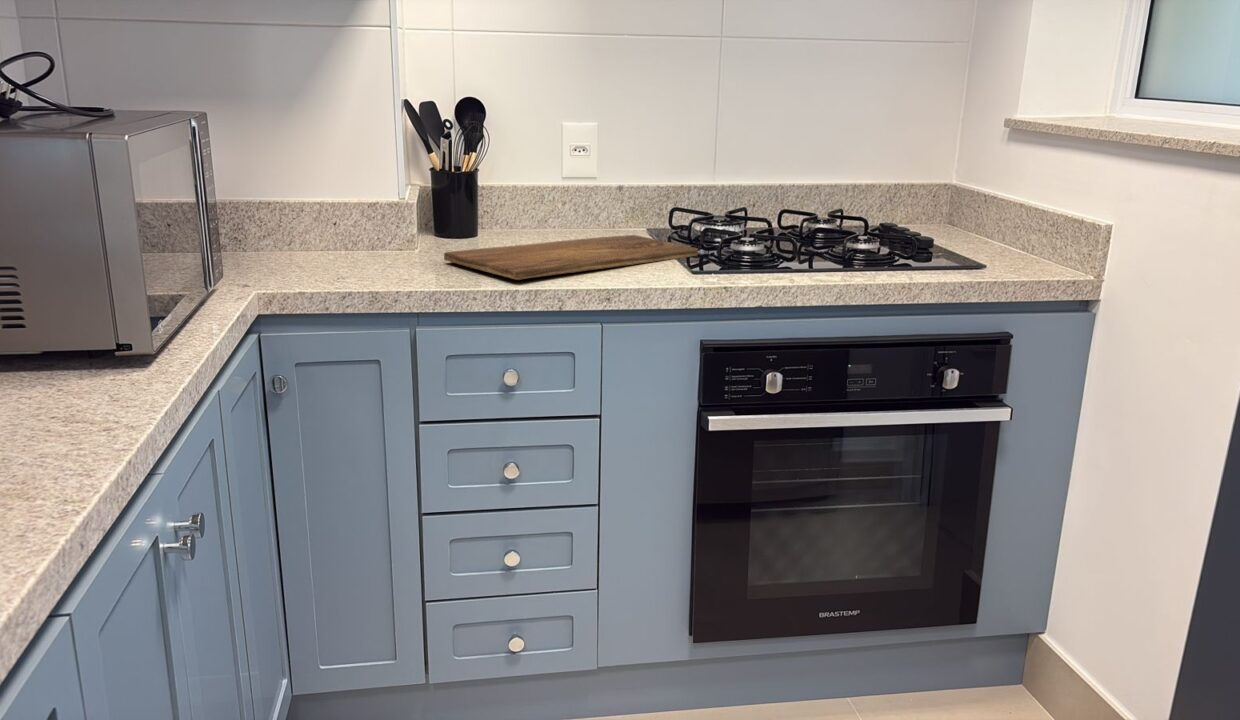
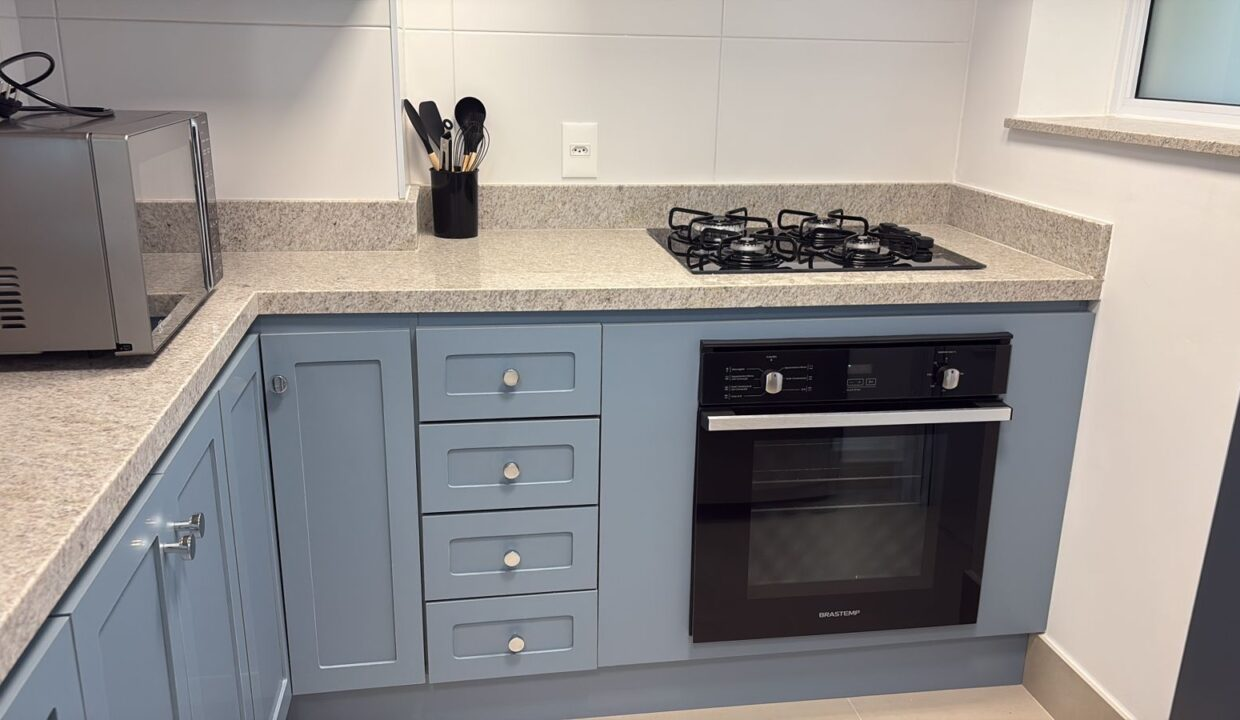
- cutting board (577, 254)
